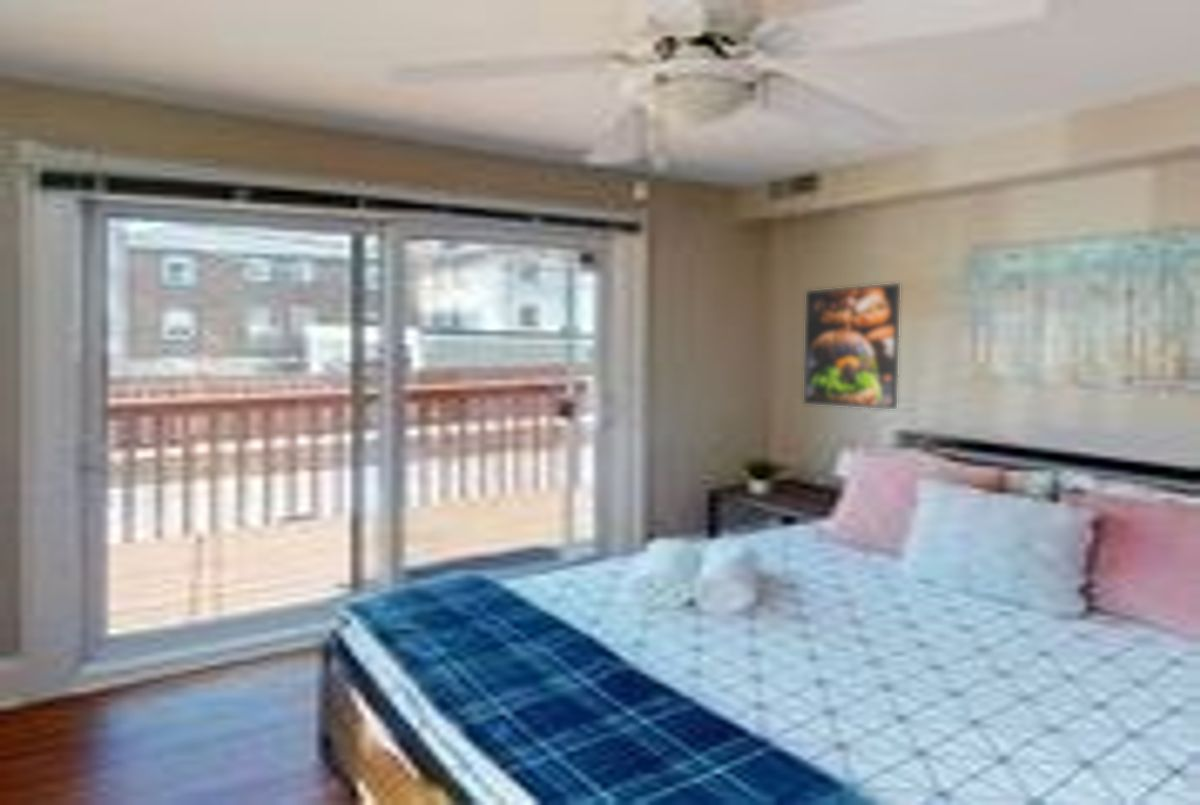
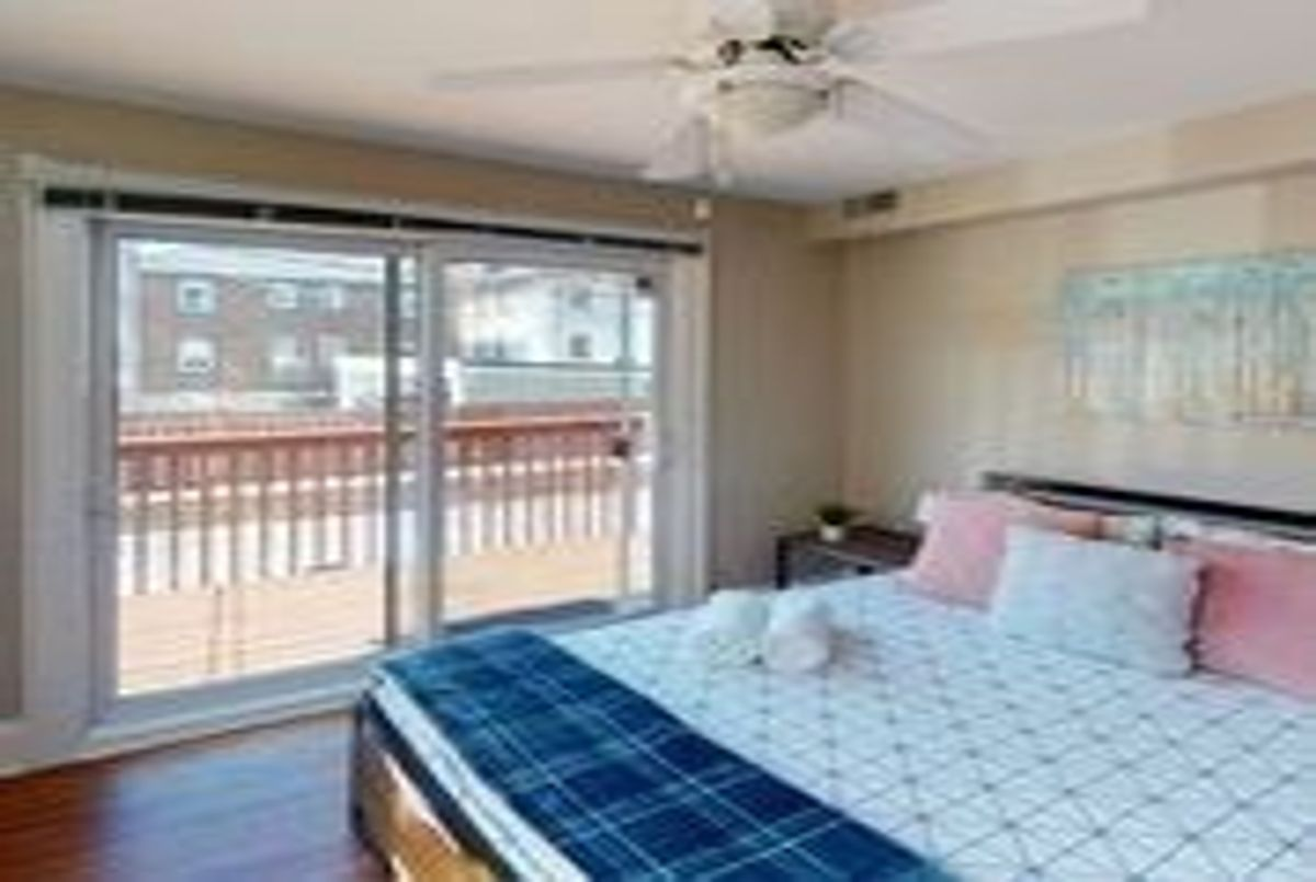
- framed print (849, 346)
